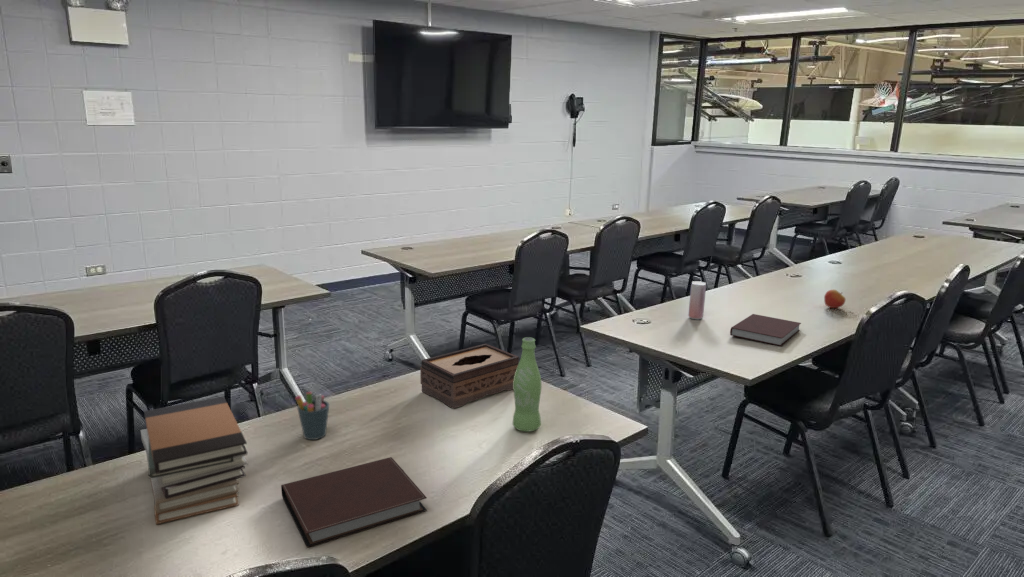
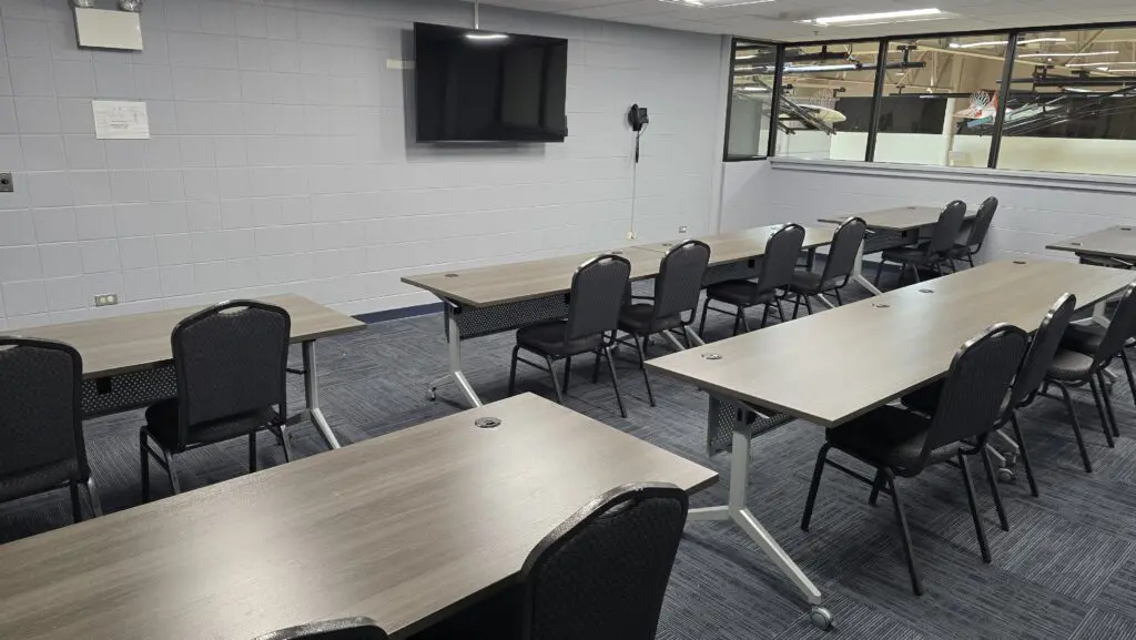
- beverage can (697, 300)
- apple (834, 298)
- tissue box (470, 374)
- notebook (353, 496)
- pen holder (313, 412)
- bottle (527, 384)
- book stack (193, 454)
- notebook (766, 328)
